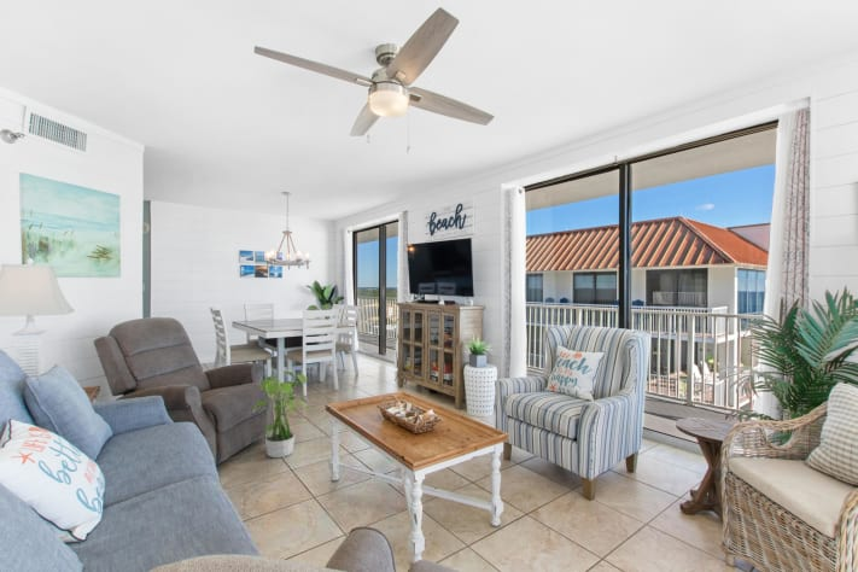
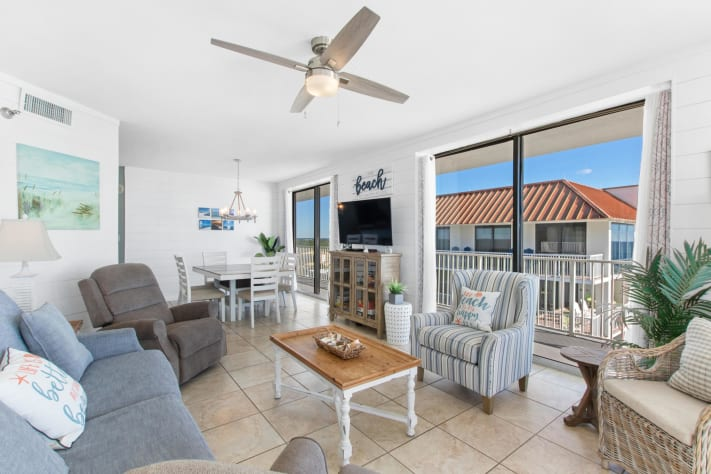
- potted plant (281, 414)
